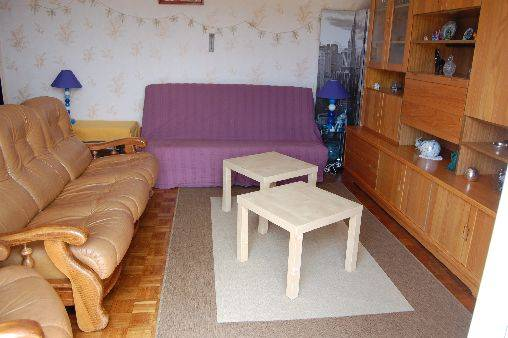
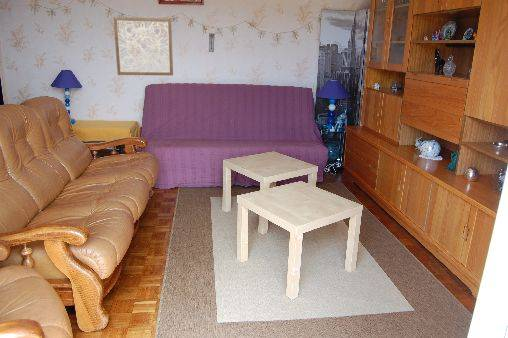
+ wall art (142, 48)
